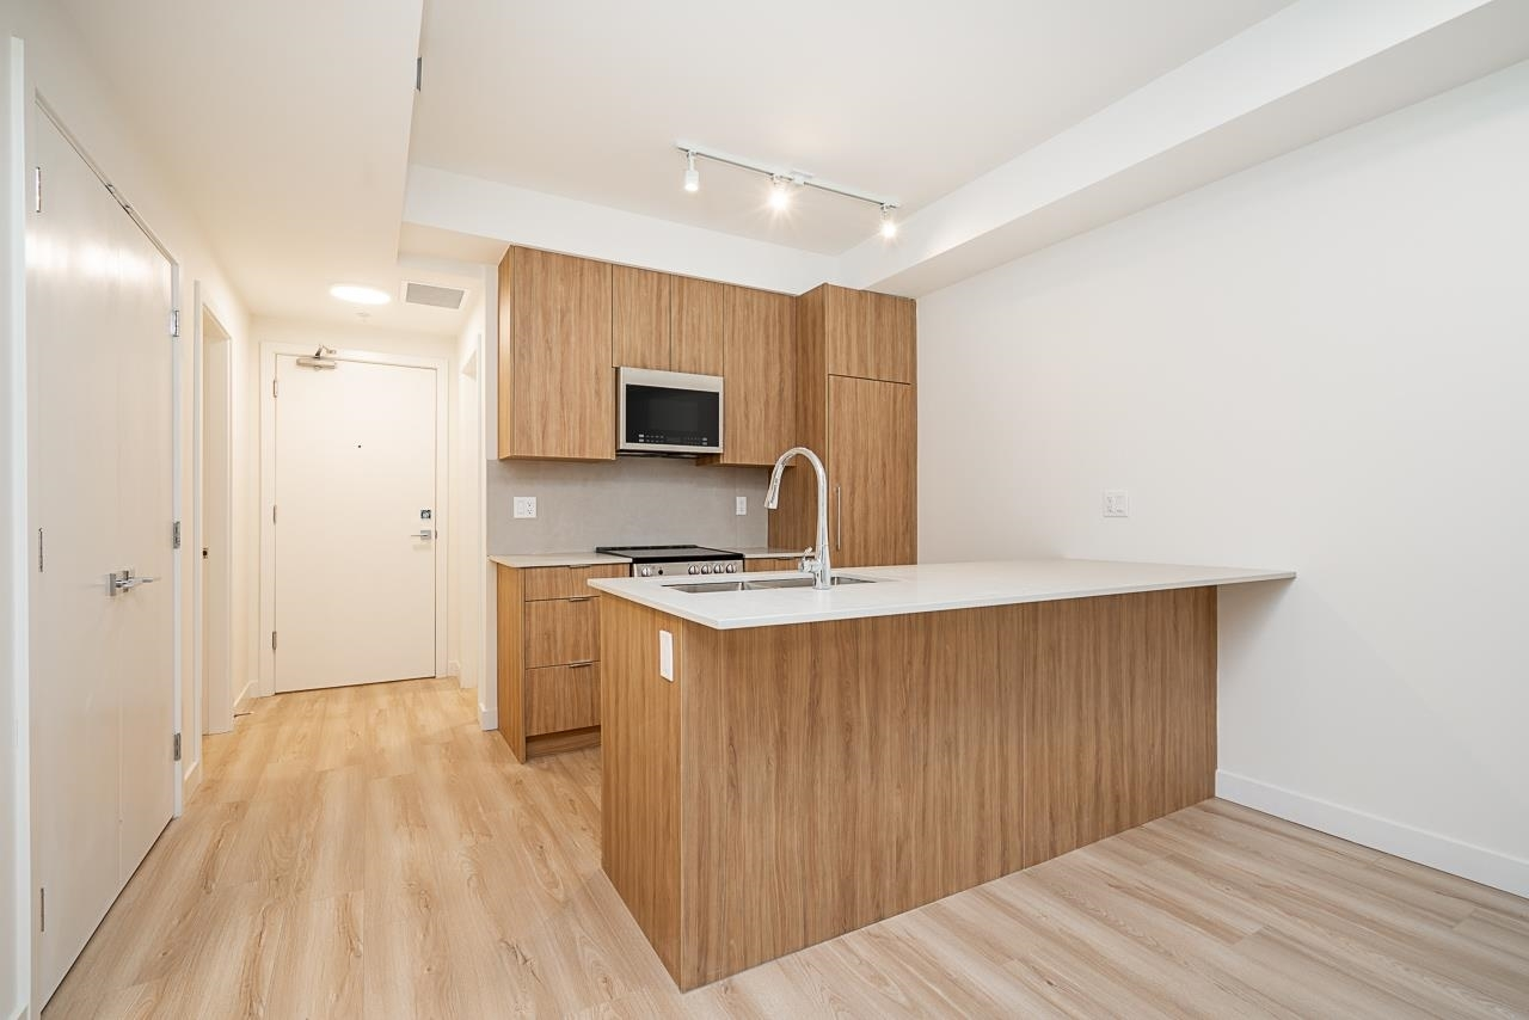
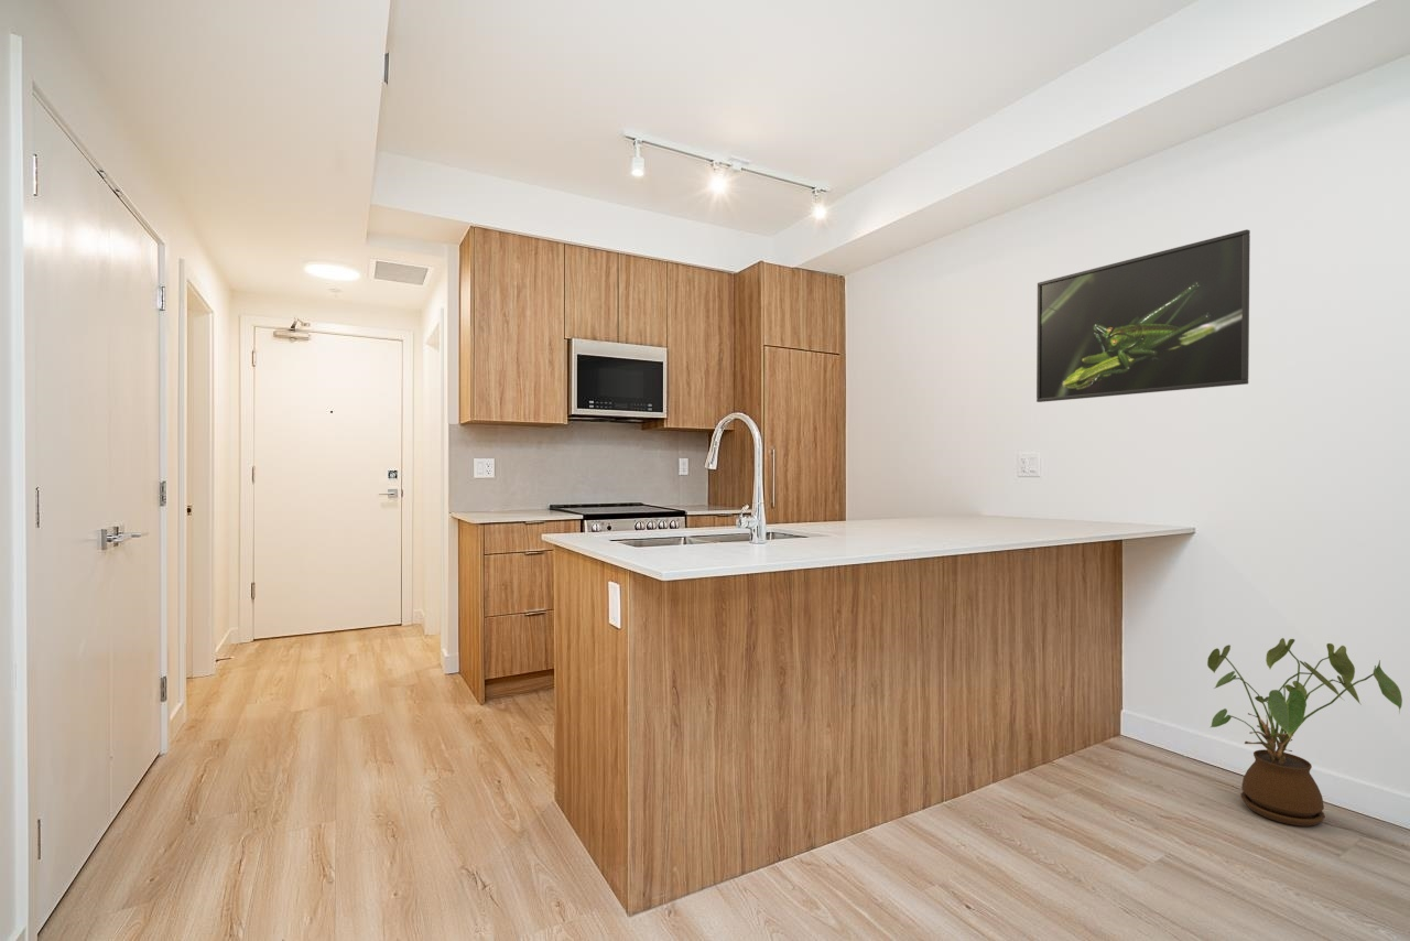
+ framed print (1129, 326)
+ house plant (1290, 732)
